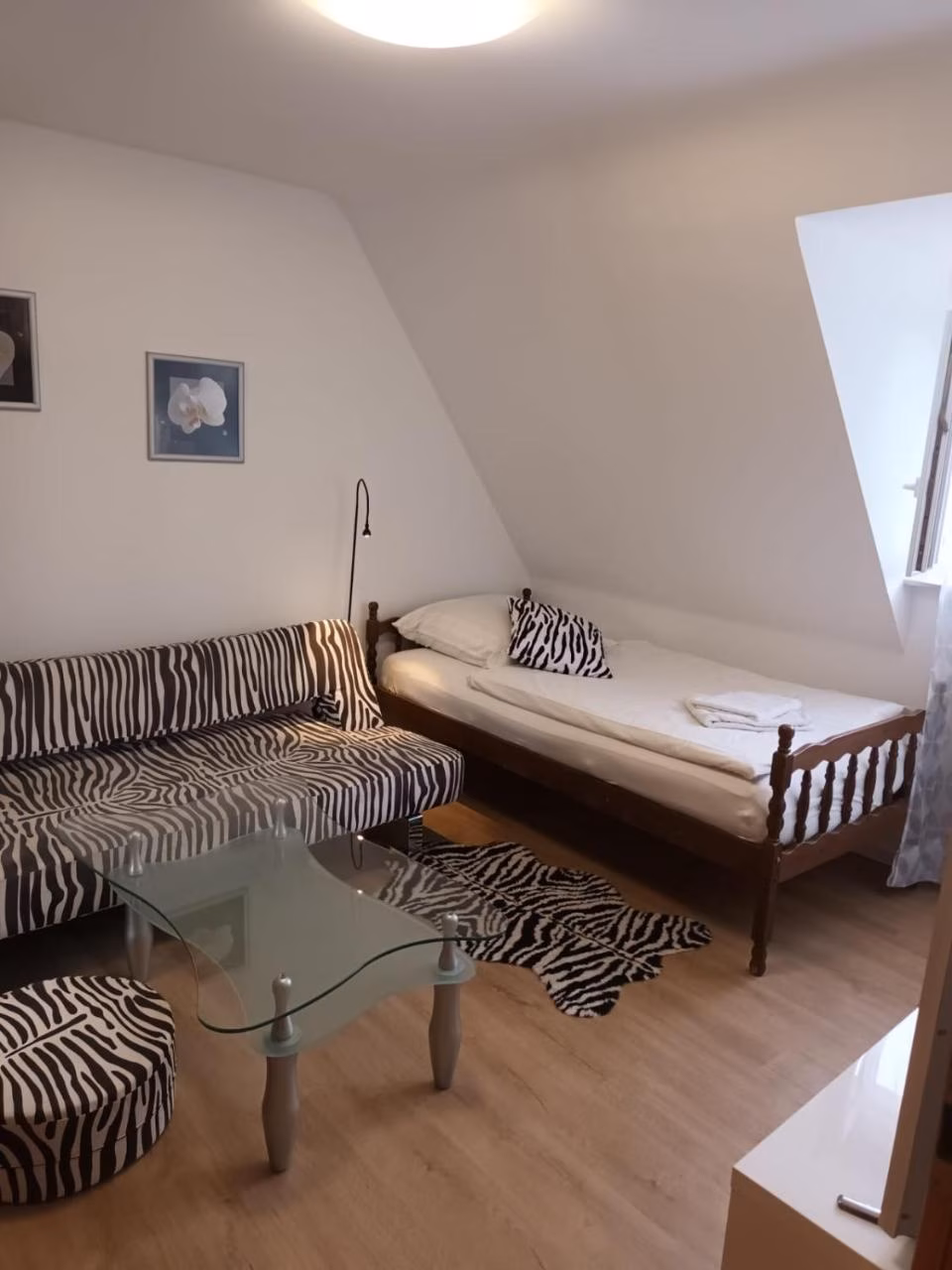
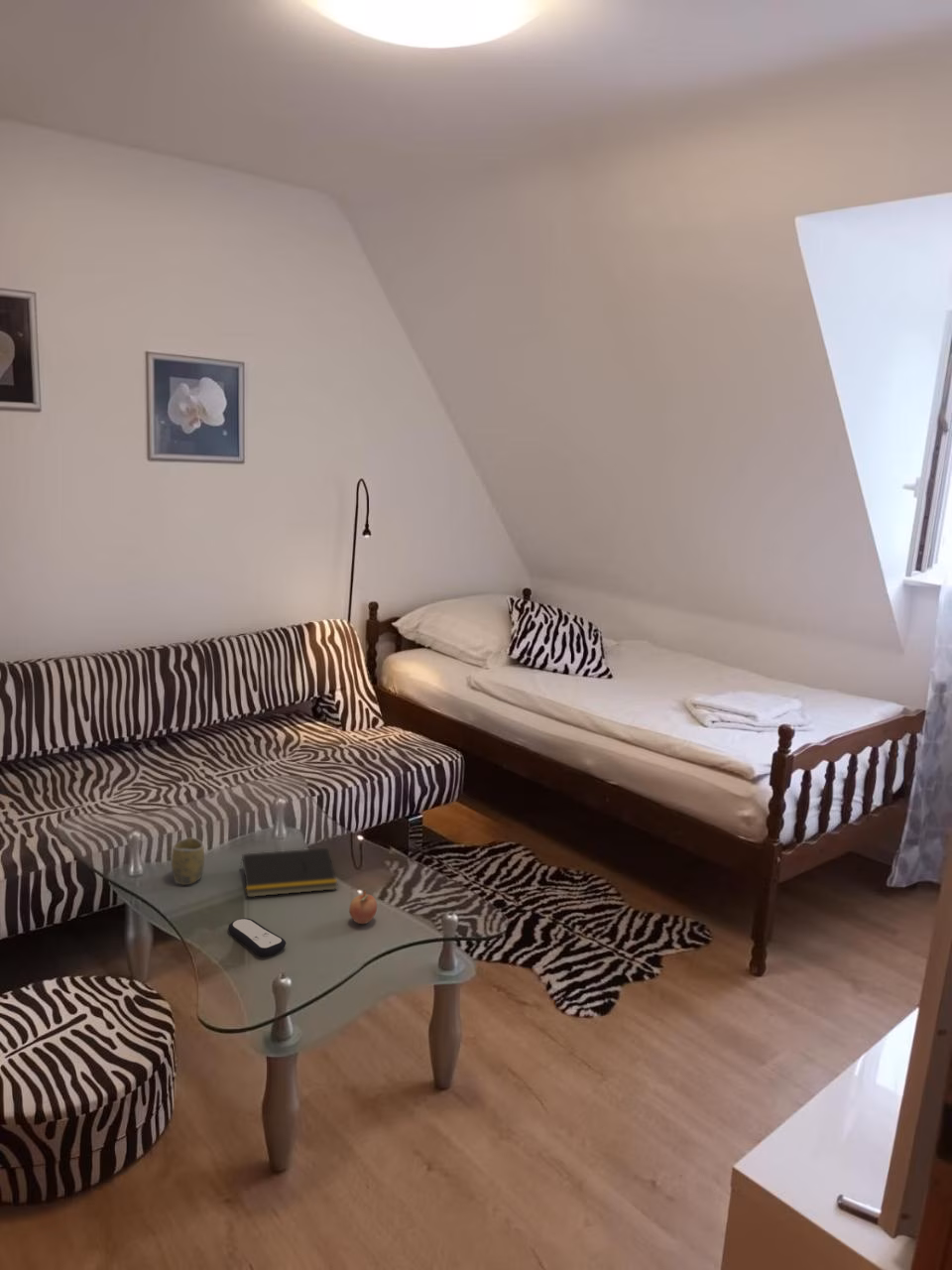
+ cup (187, 861)
+ fruit (363, 907)
+ notepad (289, 871)
+ remote control (255, 936)
